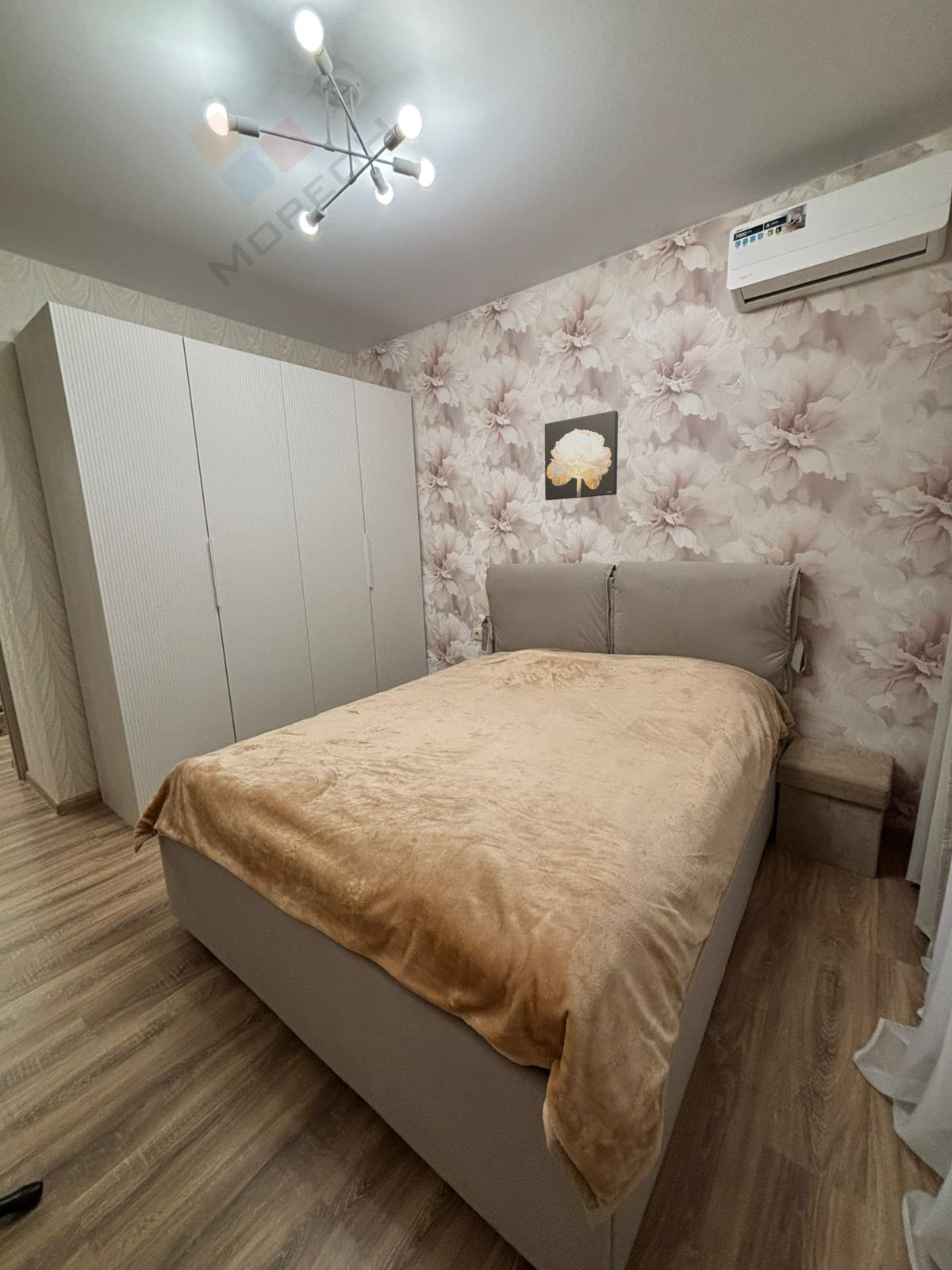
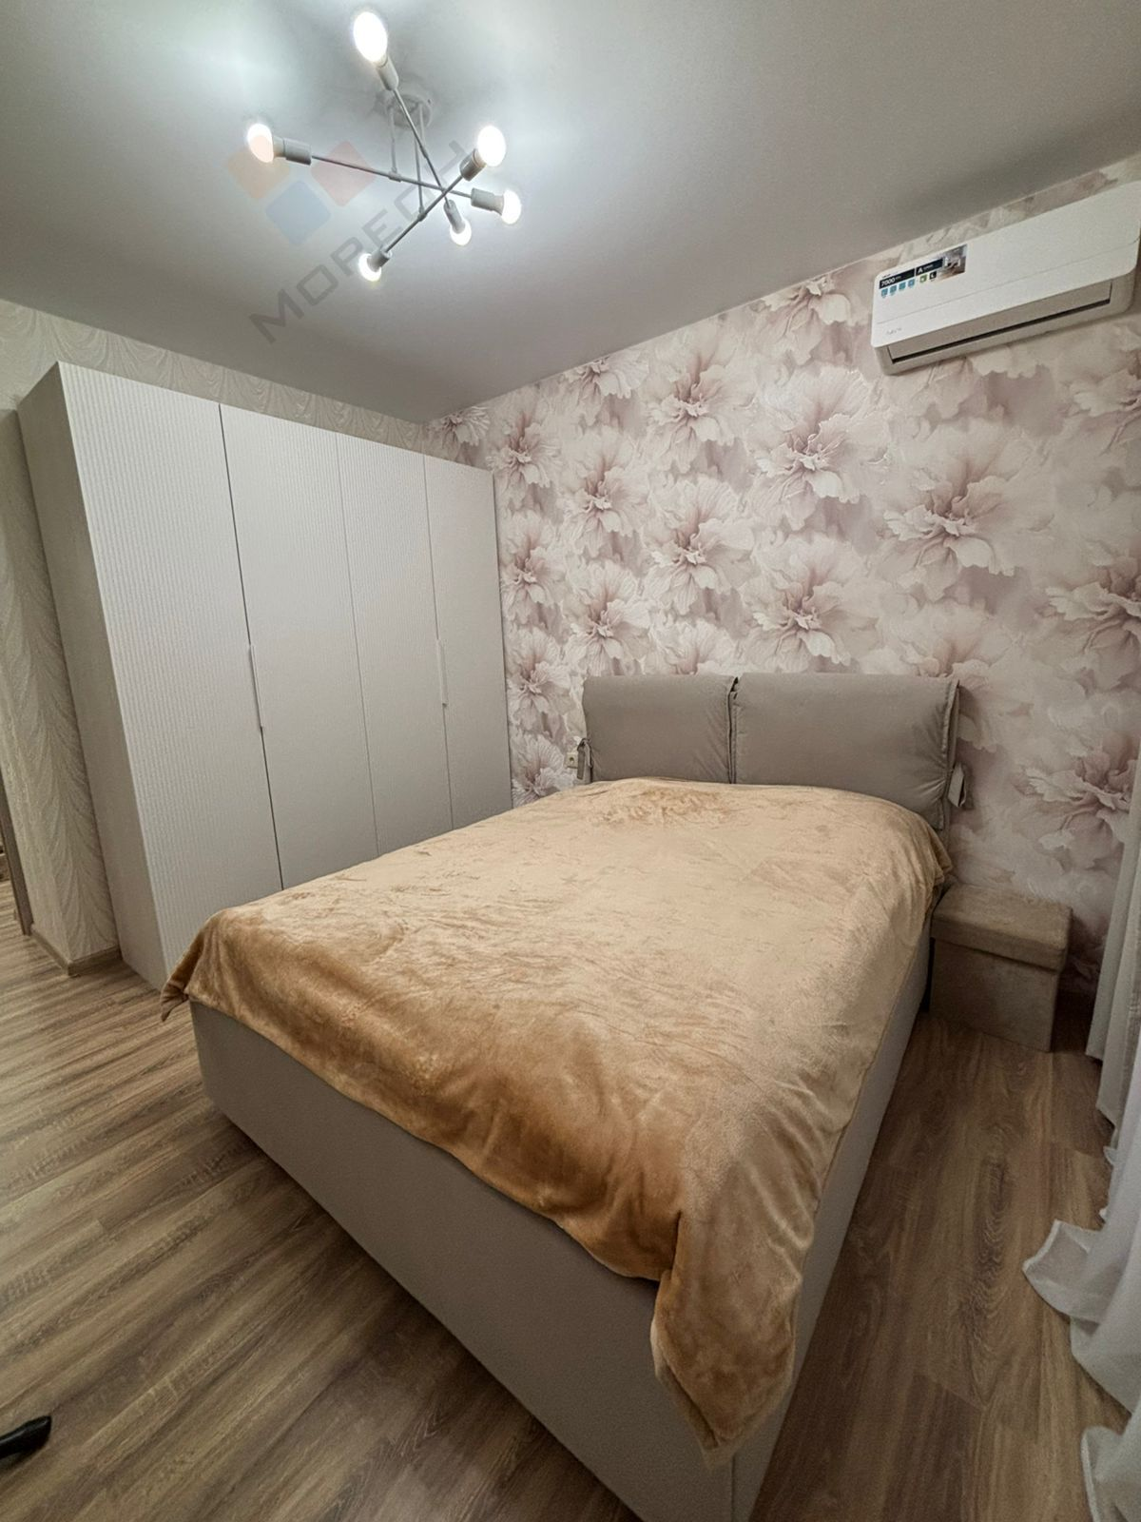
- wall art (580, 458)
